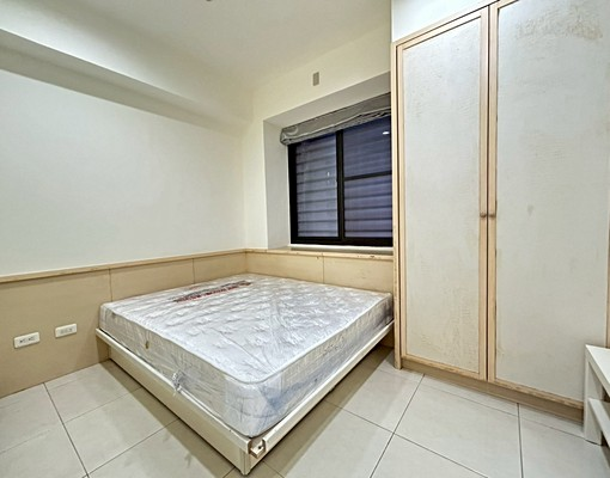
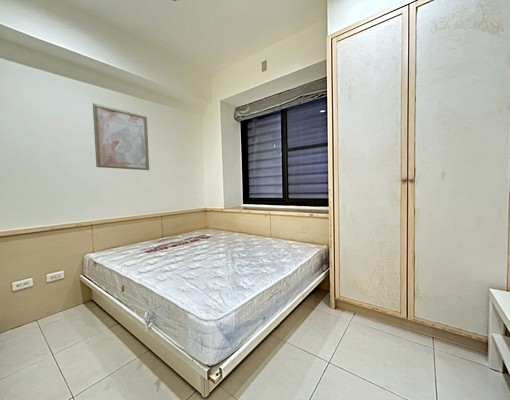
+ wall art (123, 139)
